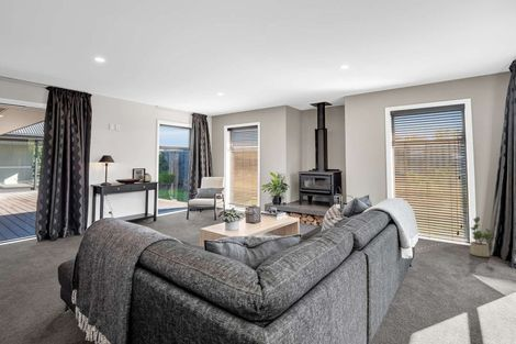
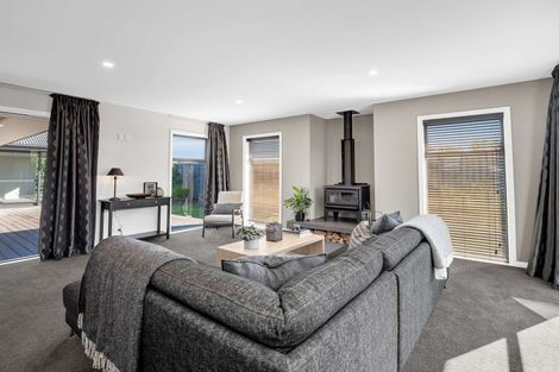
- potted plant (482, 235)
